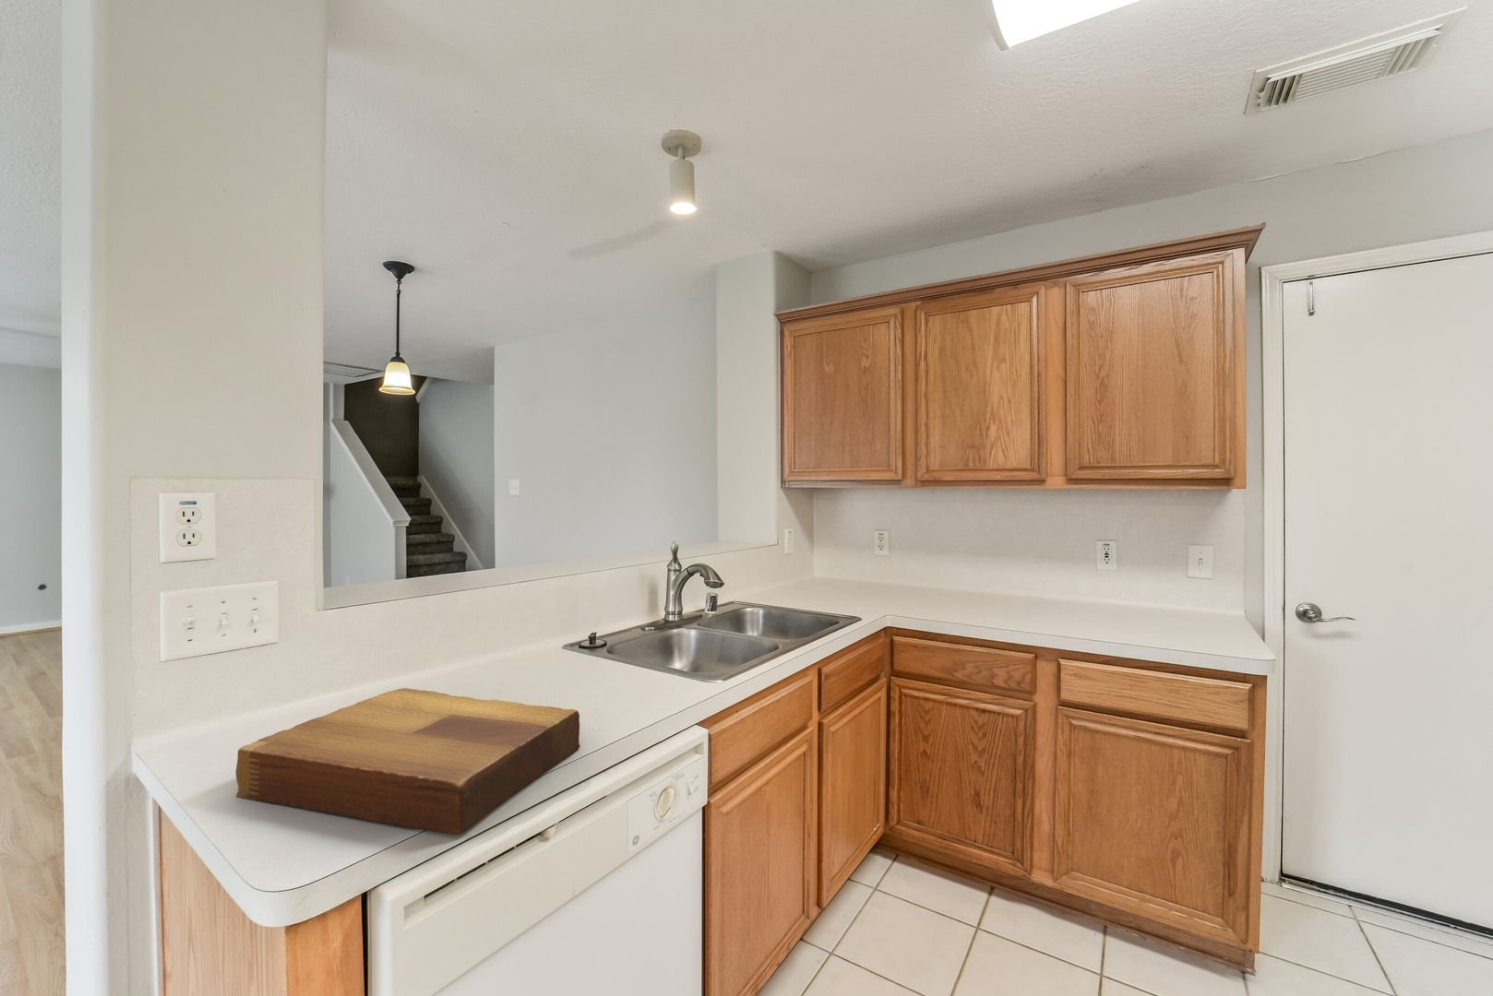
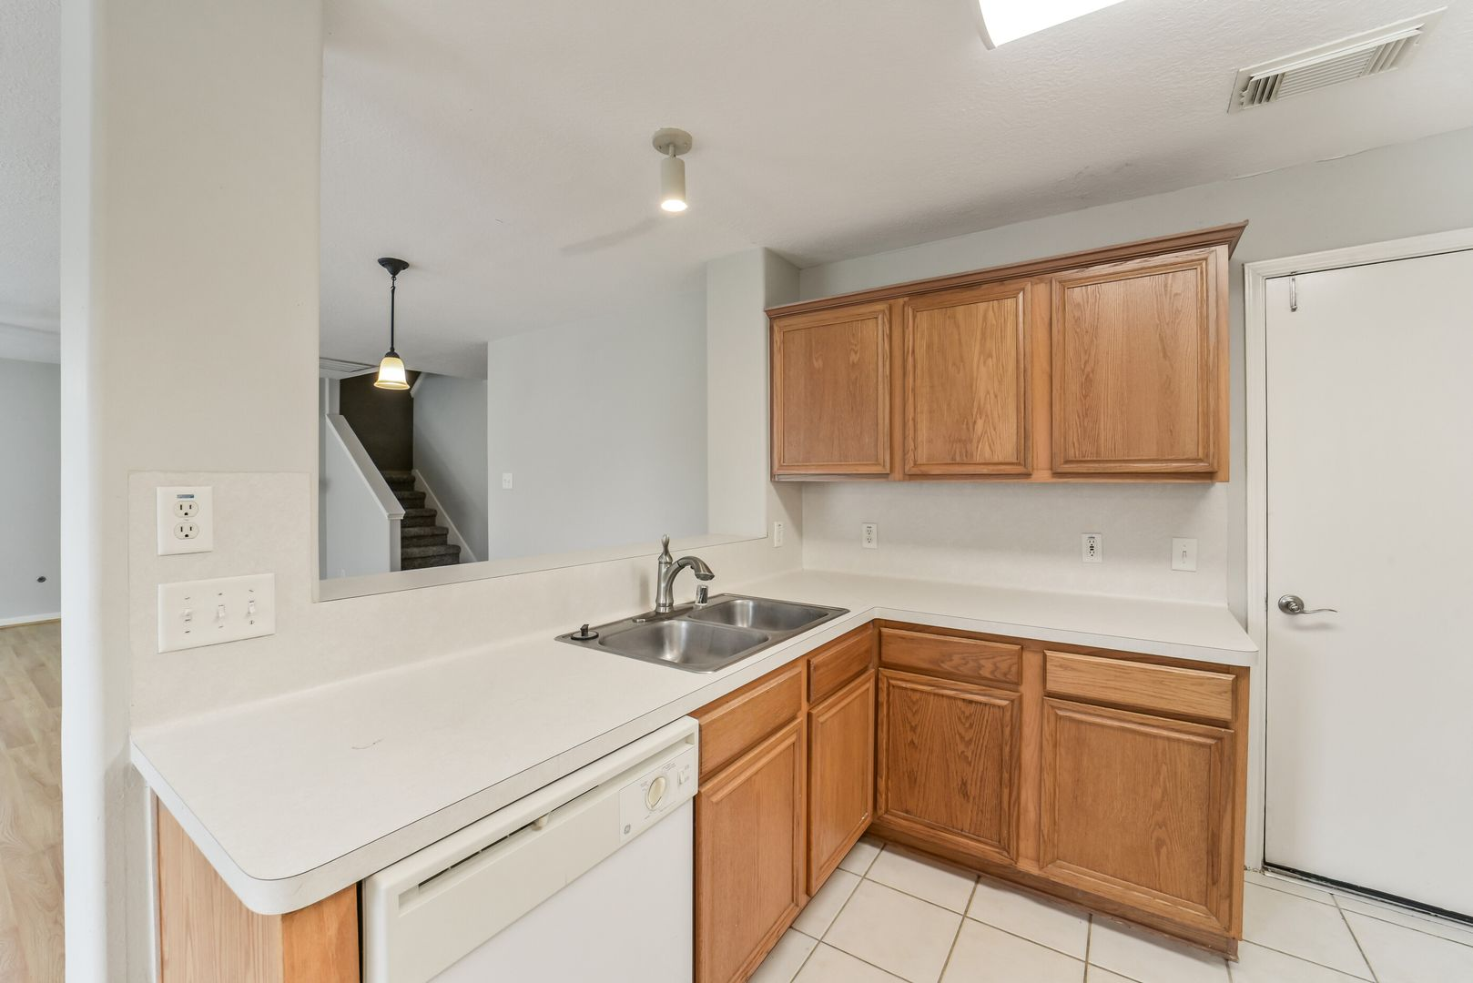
- cutting board (422, 745)
